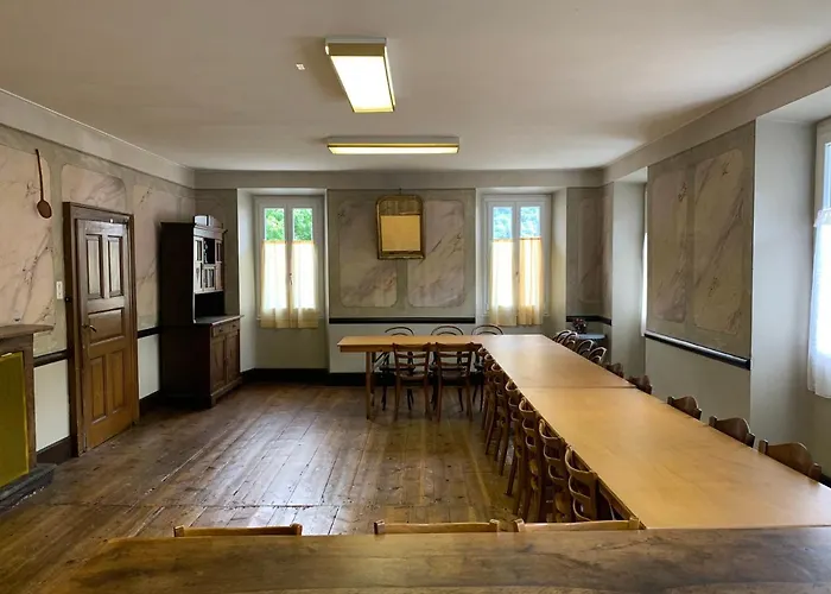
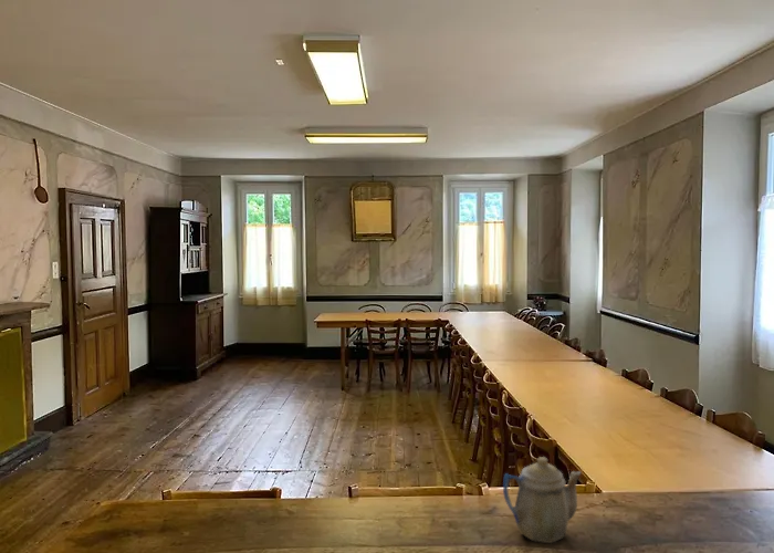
+ teapot (541, 495)
